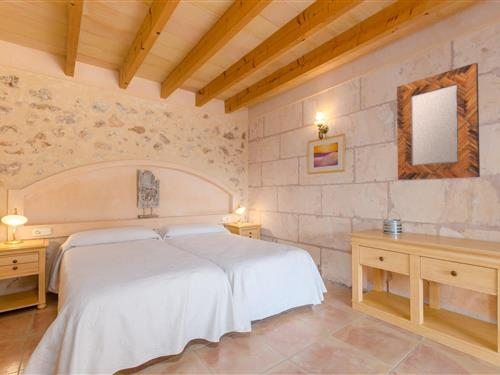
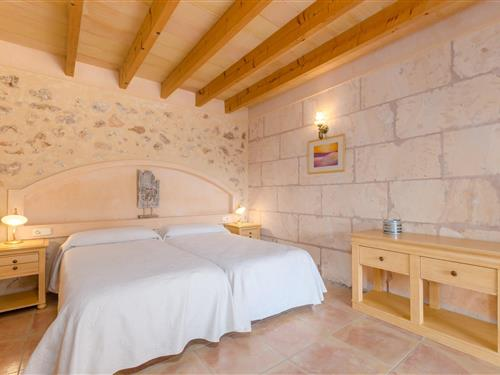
- home mirror (433, 127)
